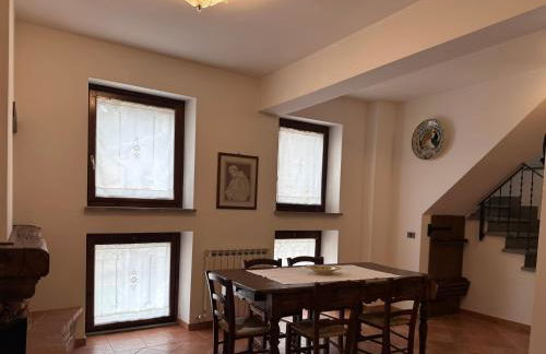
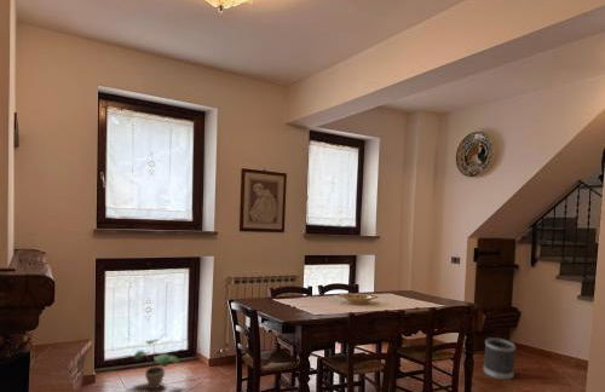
+ potted plant (156, 364)
+ wastebasket (499, 358)
